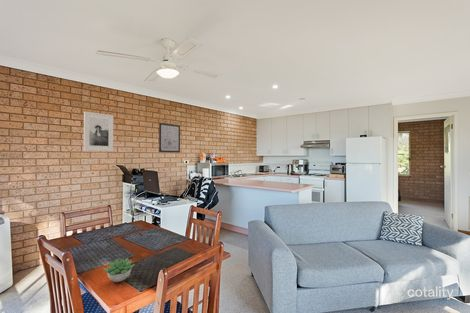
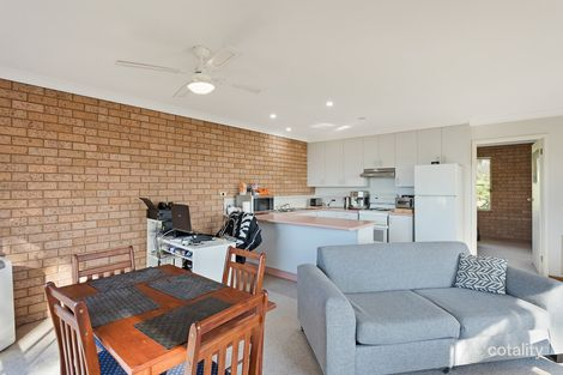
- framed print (99, 132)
- succulent plant (119, 270)
- wall art (169, 138)
